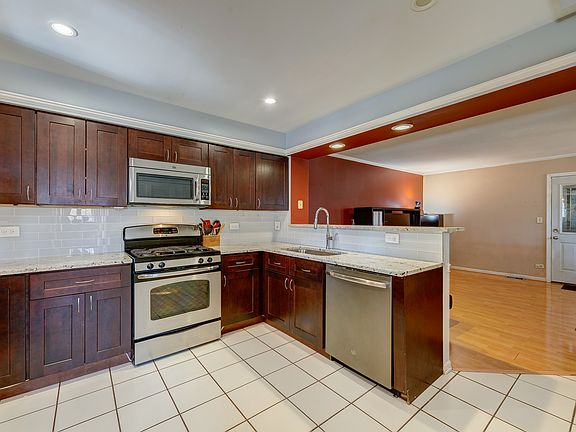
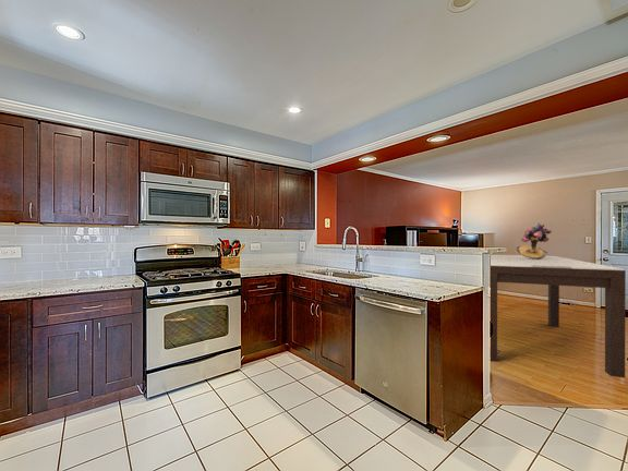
+ dining table (527, 282)
+ bouquet (532, 241)
